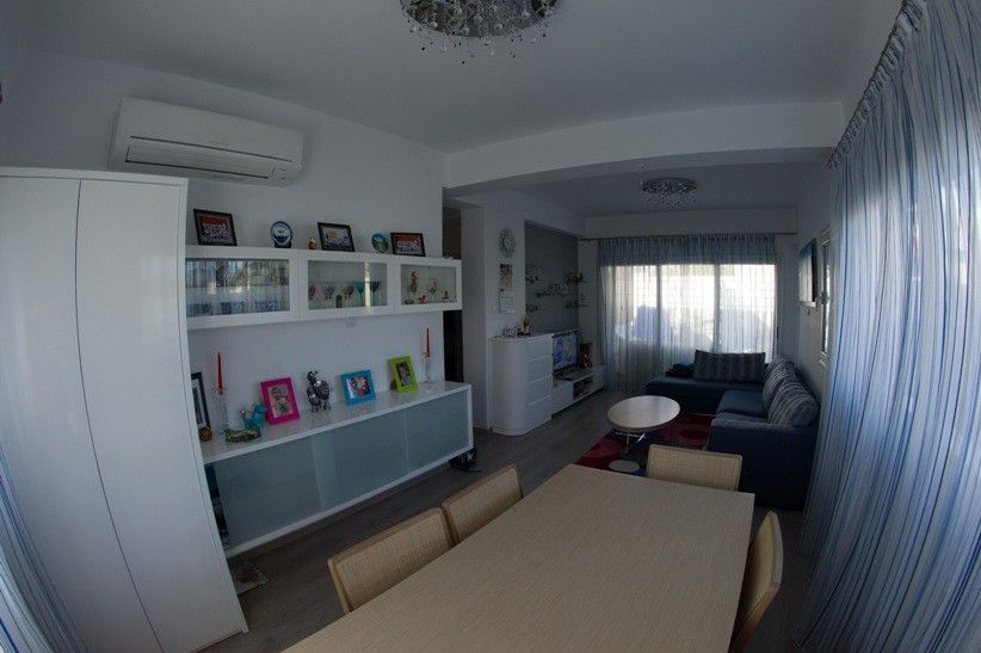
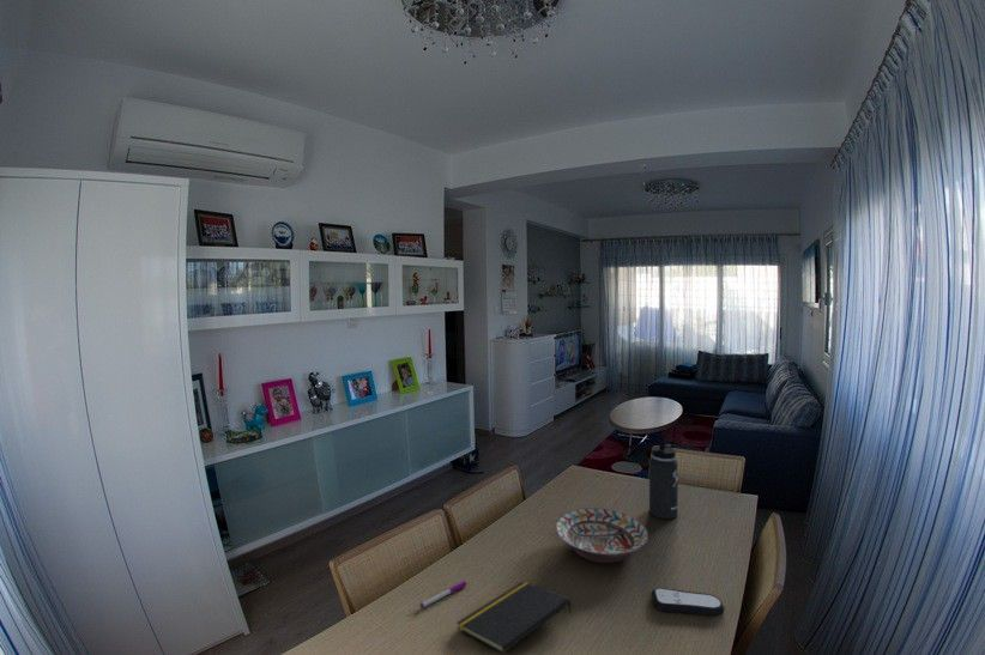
+ remote control (687, 601)
+ thermos bottle (664, 473)
+ decorative bowl (600, 539)
+ pen (443, 594)
+ notepad (514, 612)
